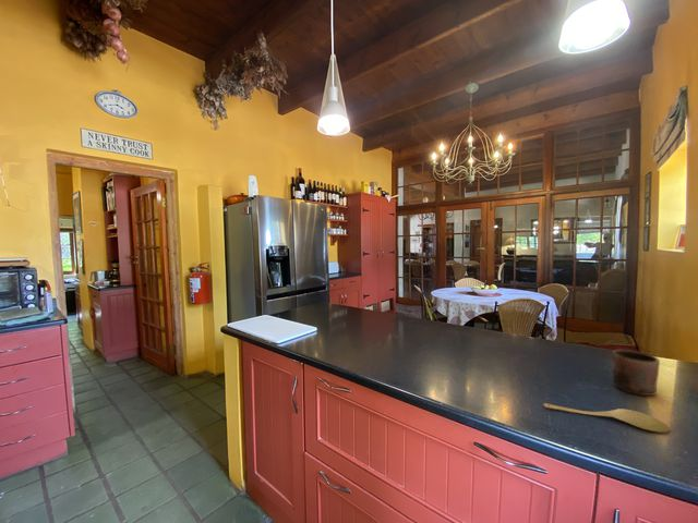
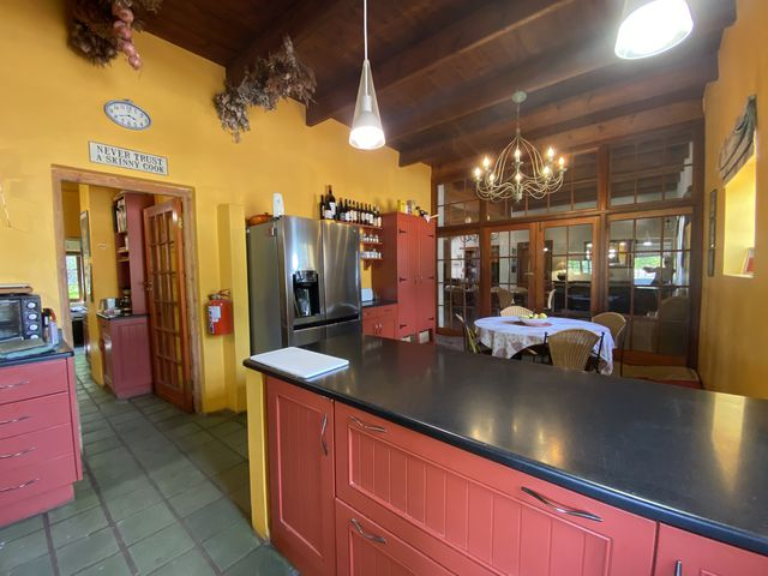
- mug (631, 368)
- spoon (601, 413)
